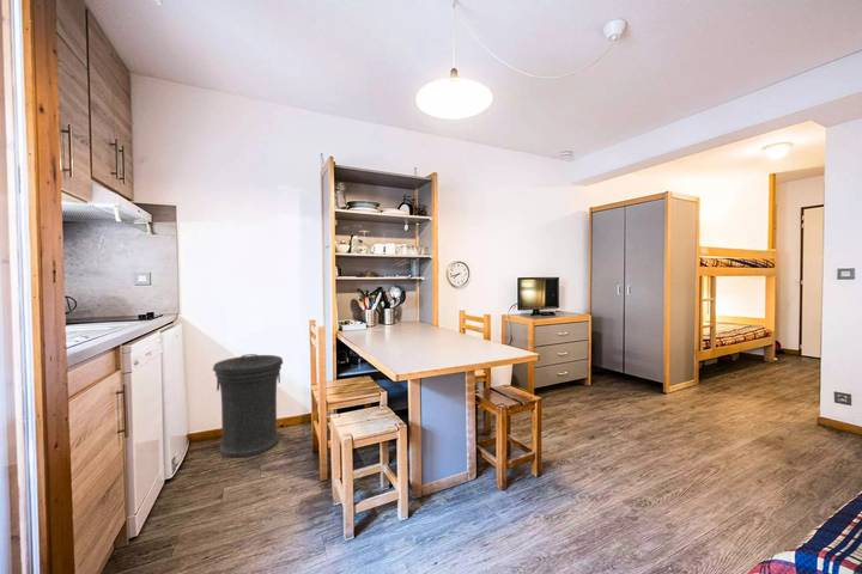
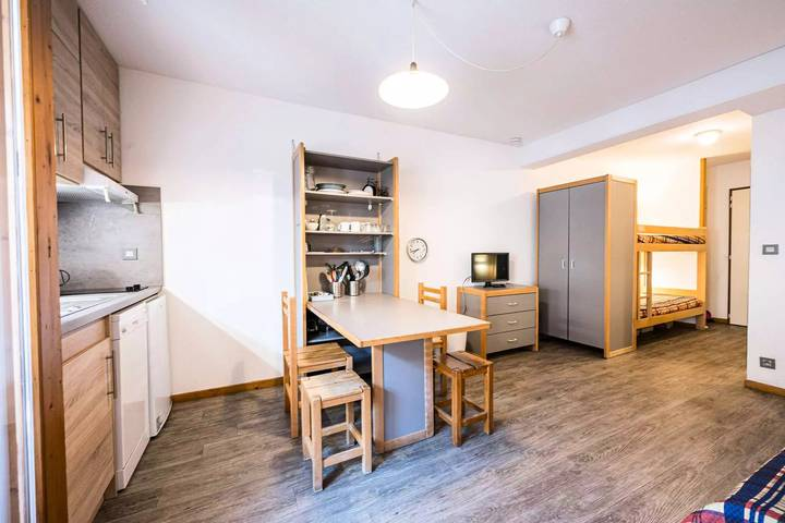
- trash can (249, 399)
